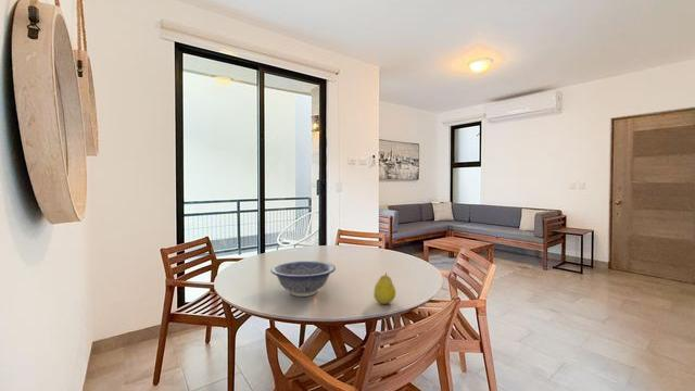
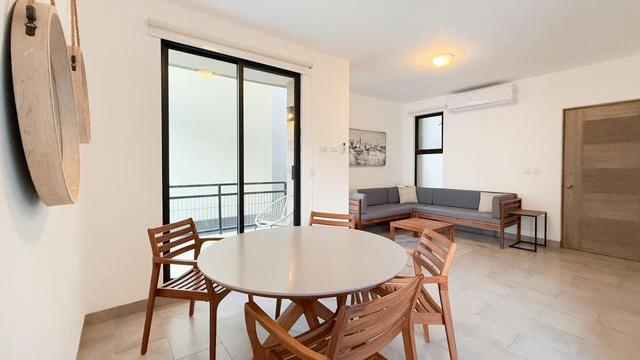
- fruit (384, 288)
- decorative bowl (303, 279)
